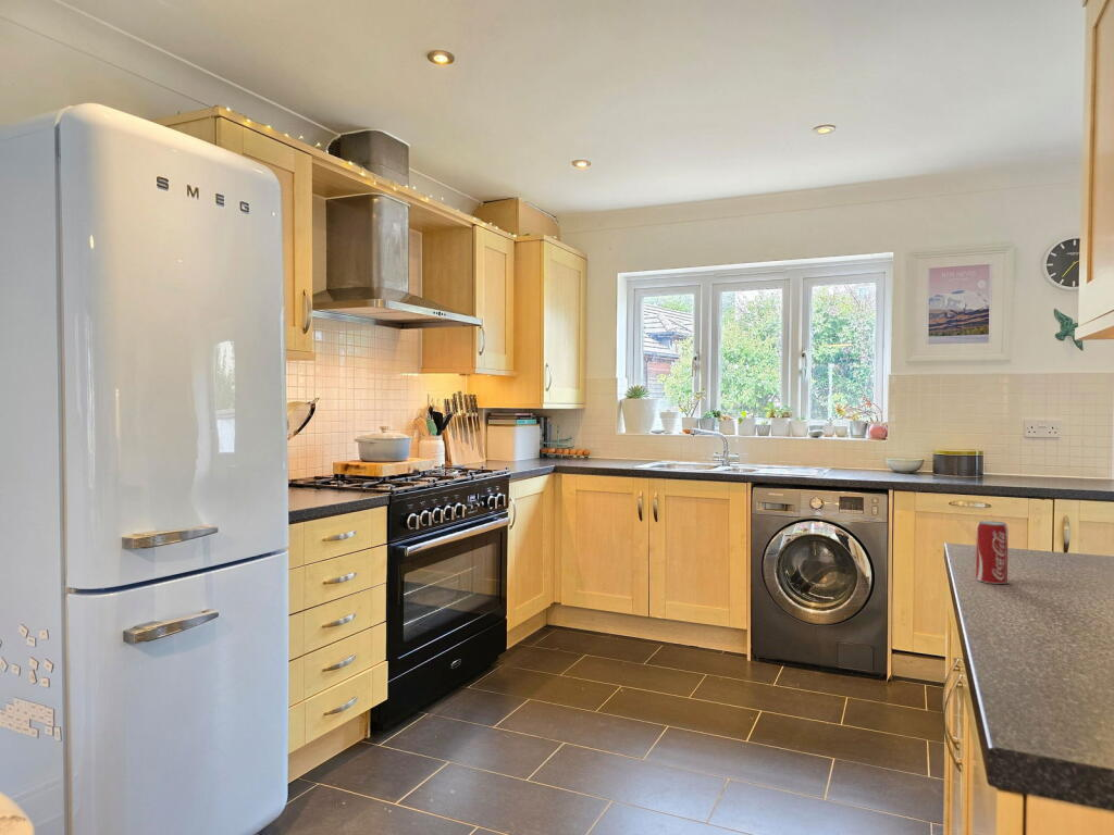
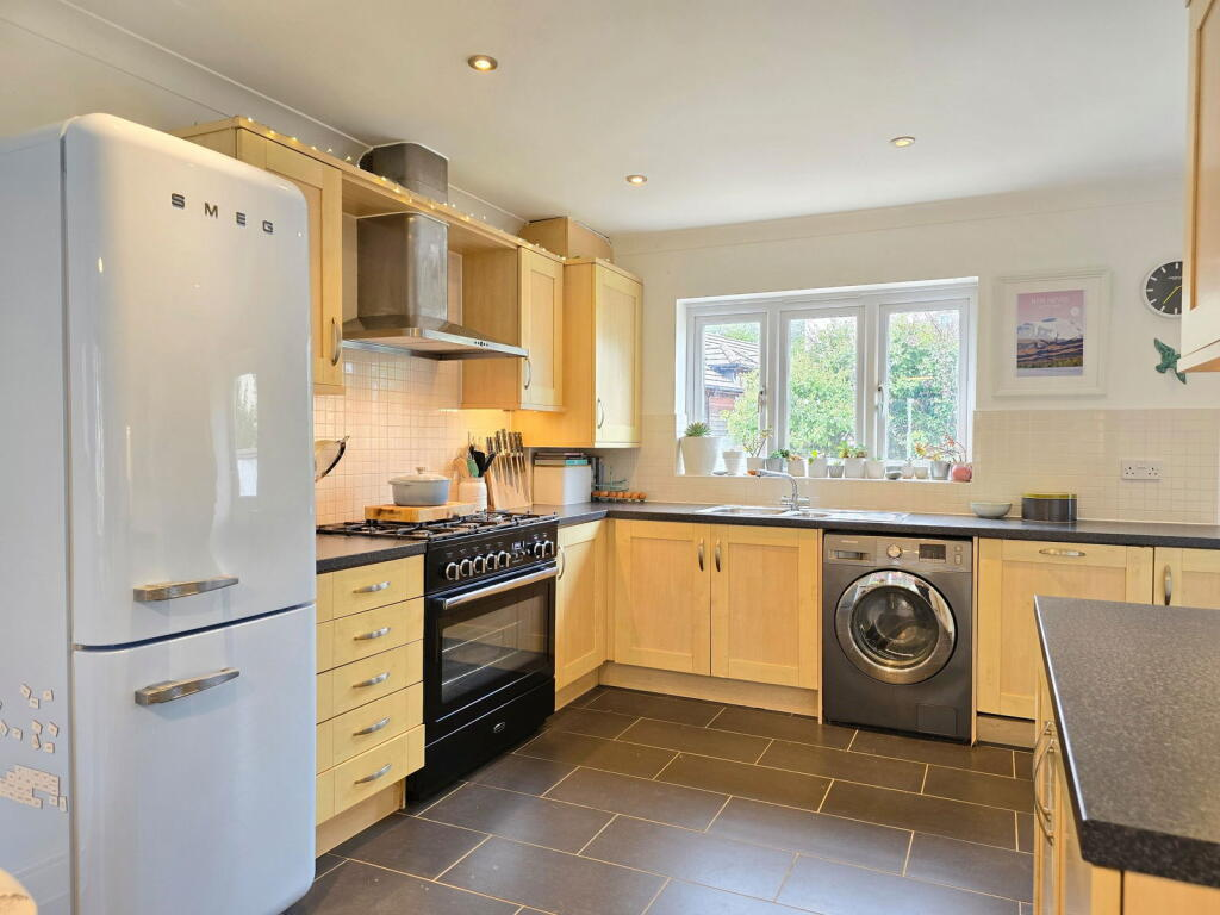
- beverage can (991, 551)
